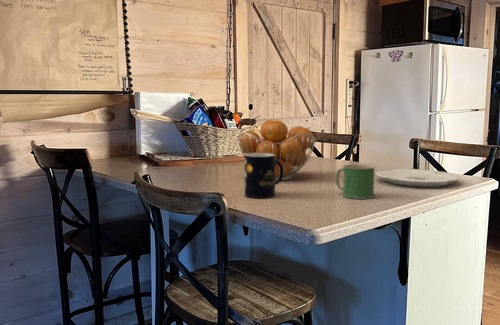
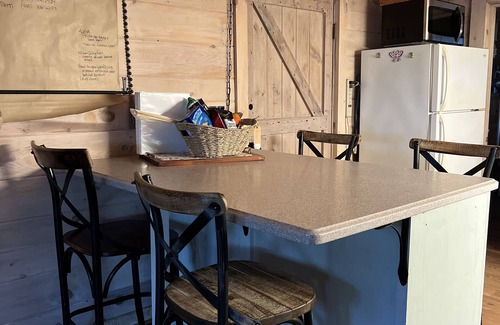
- fruit basket (276, 148)
- mug (263, 174)
- mug (353, 180)
- plate (417, 178)
